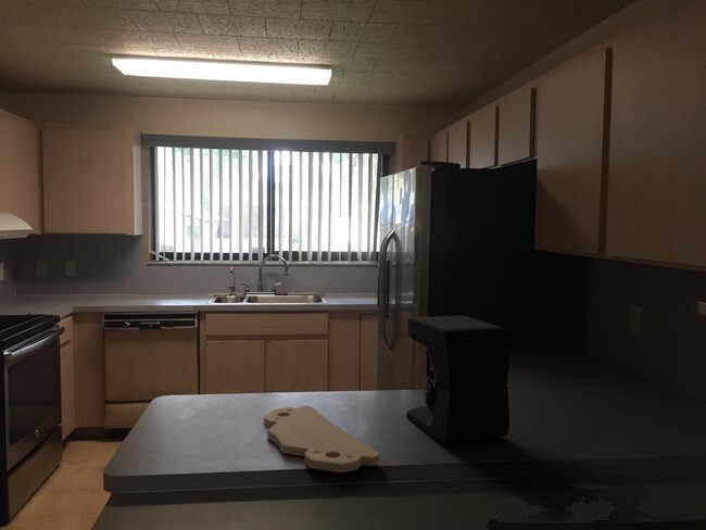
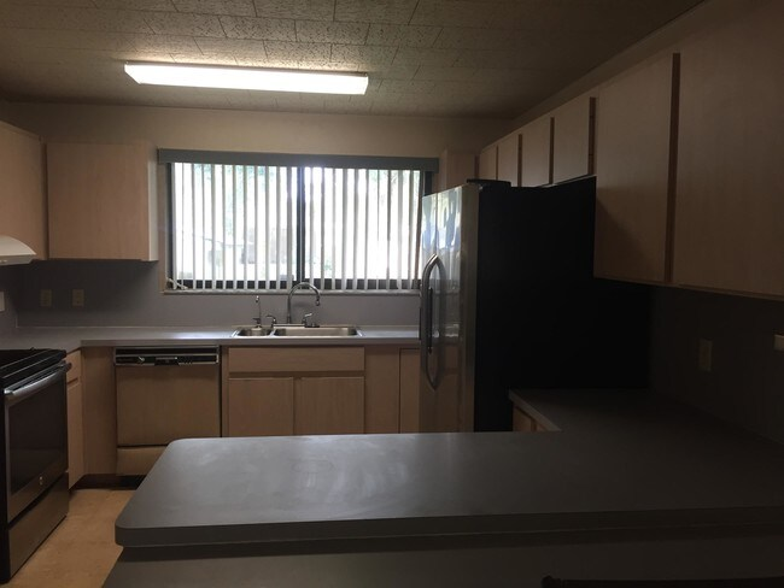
- coffee maker (454, 374)
- cutting board (308, 436)
